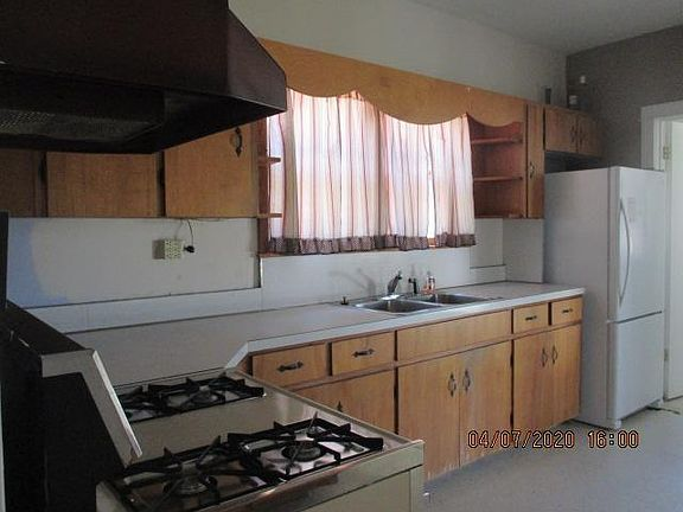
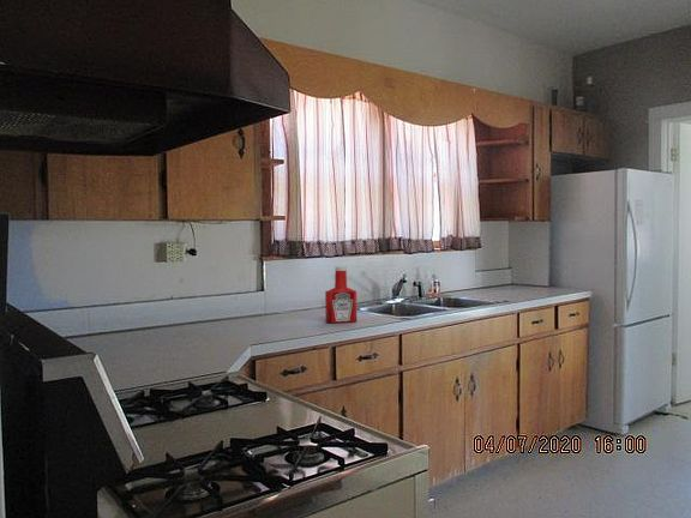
+ soap bottle (341, 294)
